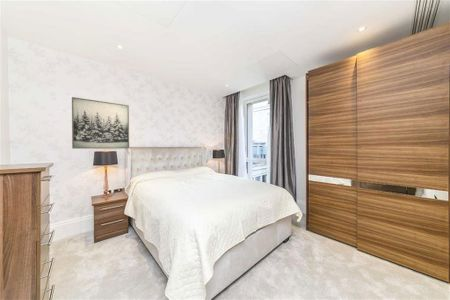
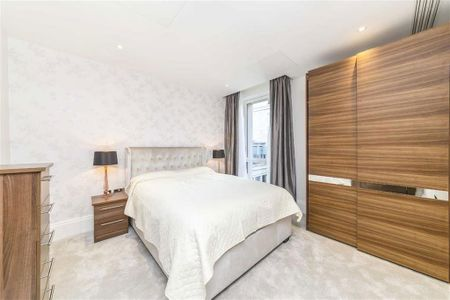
- wall art (102, 125)
